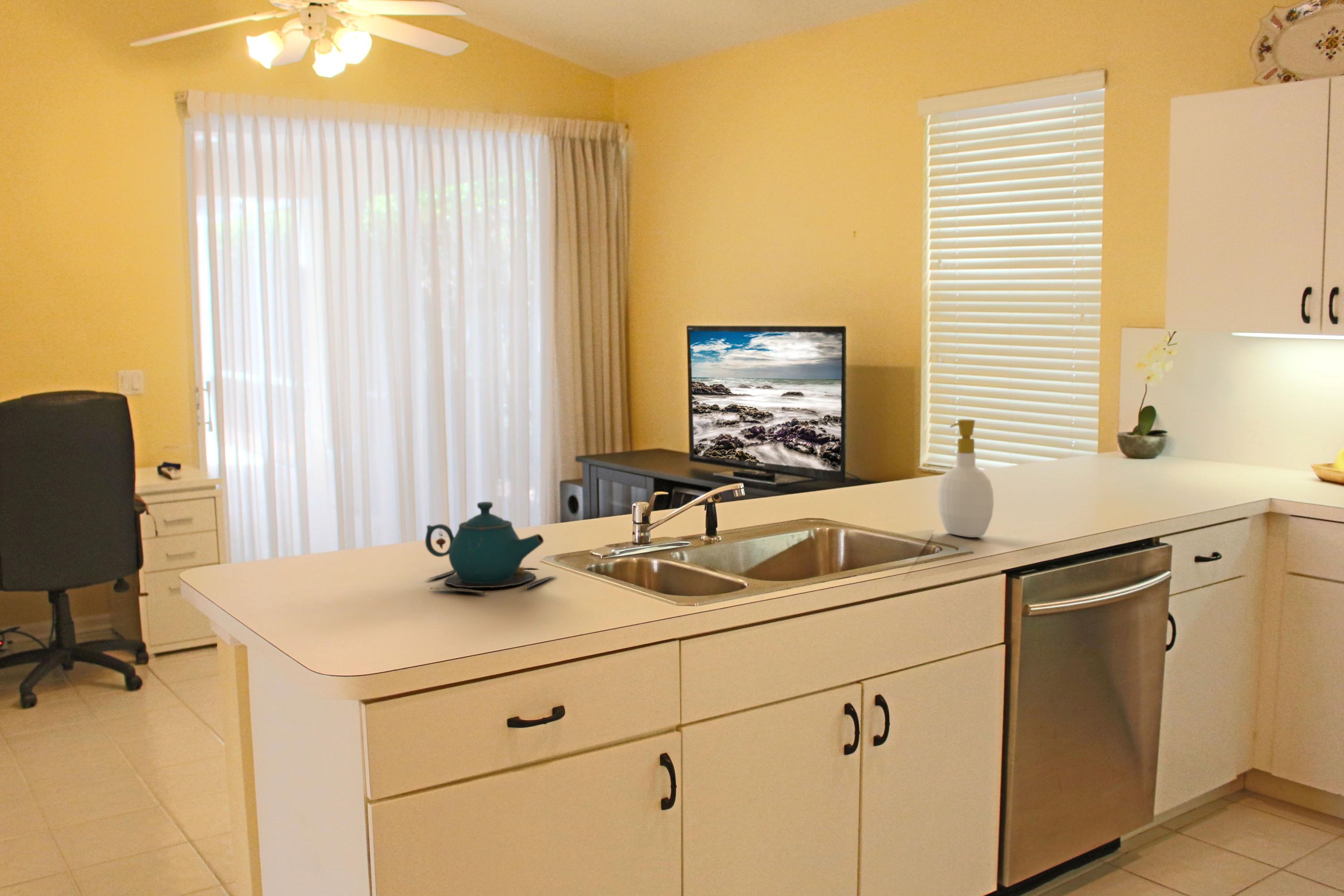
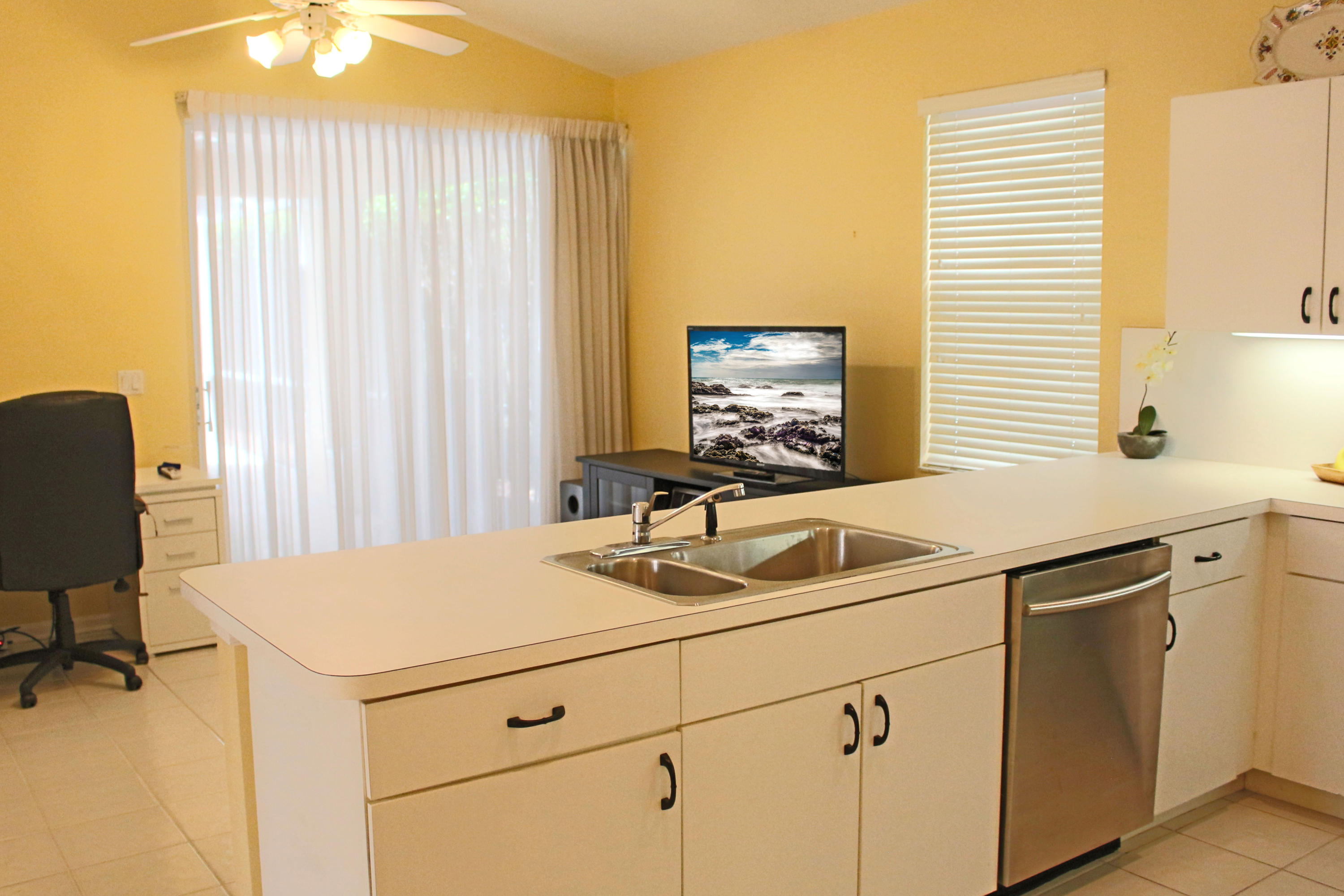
- teapot (486, 540)
- soap bottle (964, 478)
